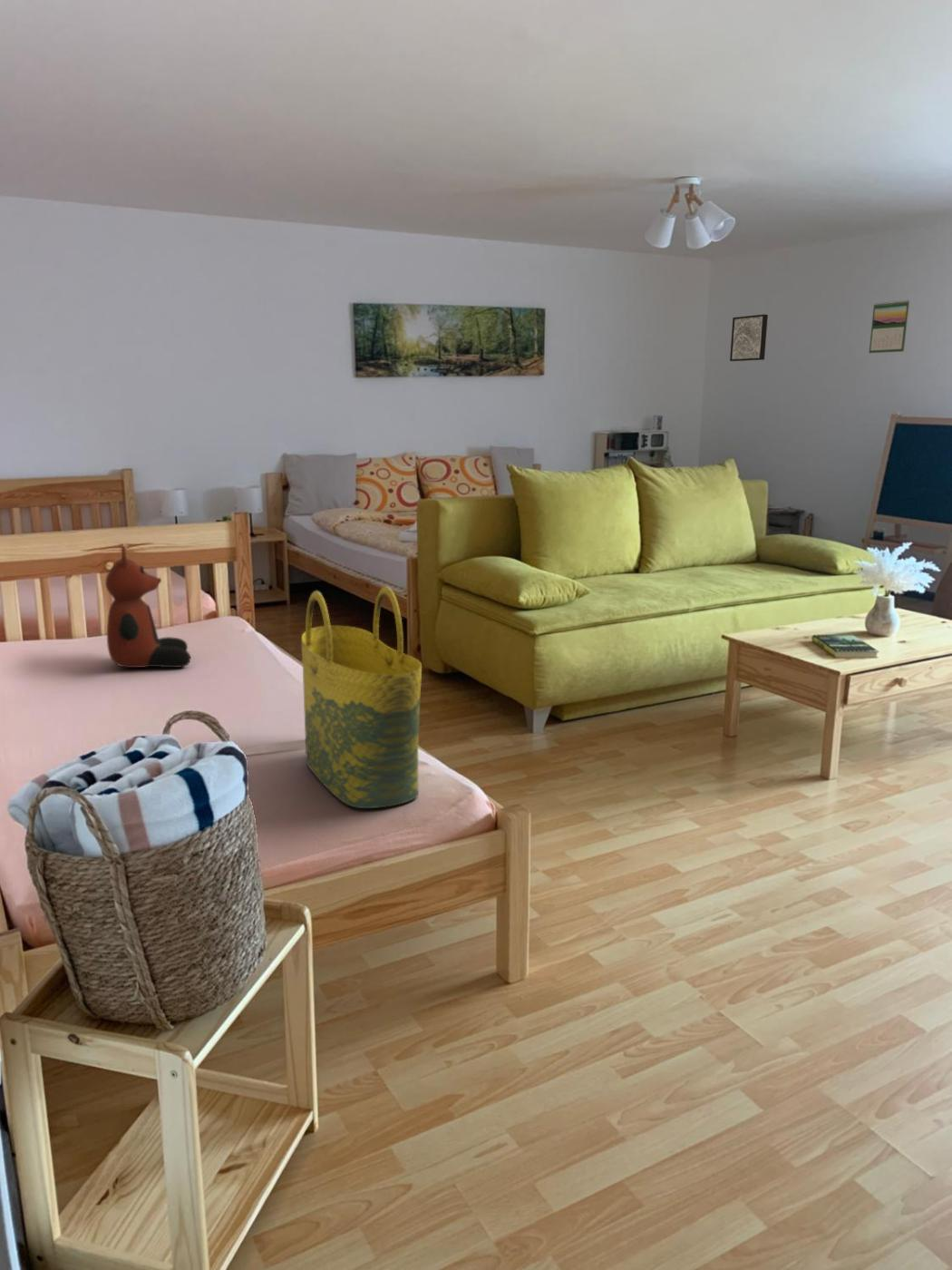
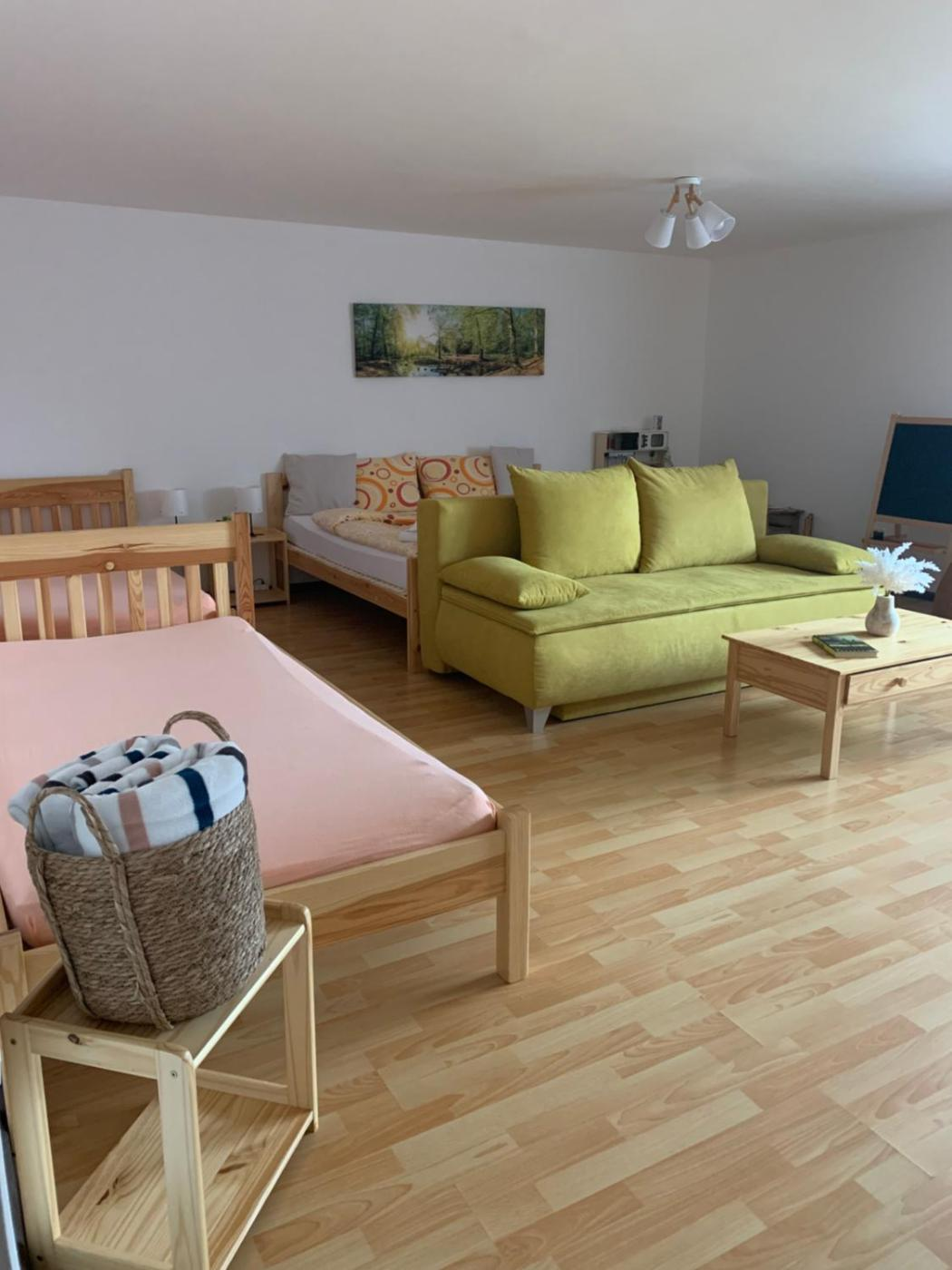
- calendar (889, 327)
- tote bag (355, 685)
- teddy bear (145, 607)
- wall art (748, 338)
